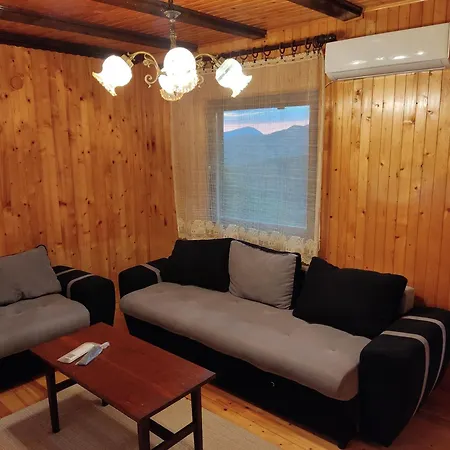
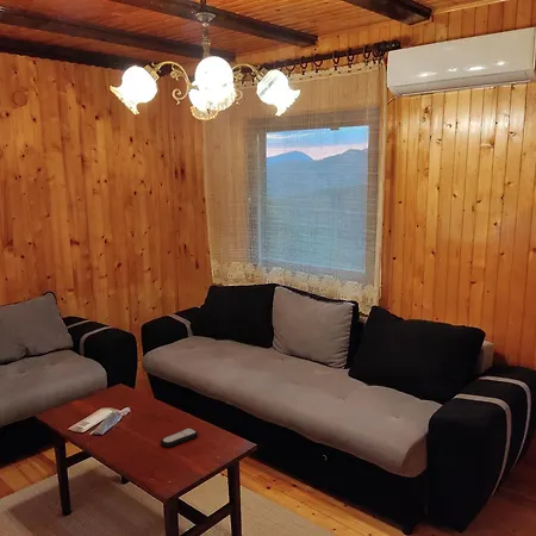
+ remote control (179, 437)
